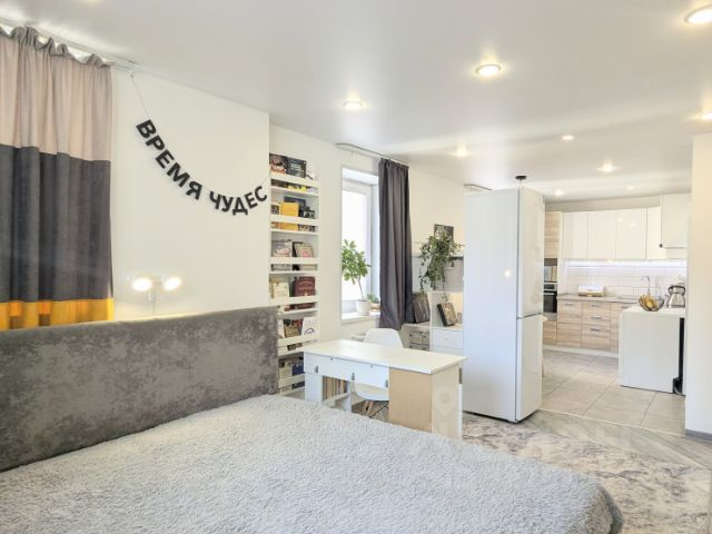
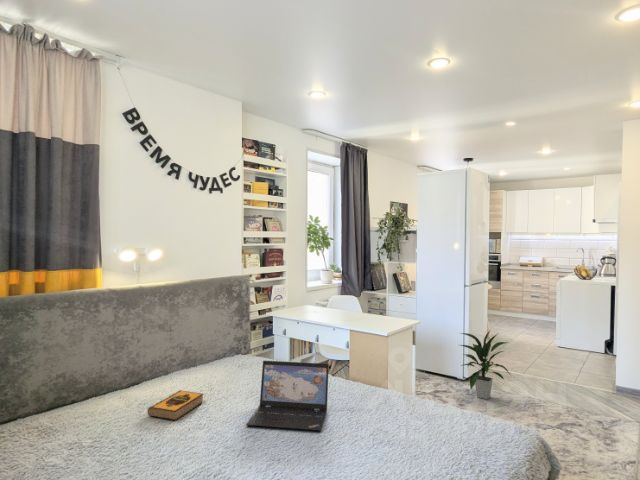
+ hardback book (176, 404)
+ indoor plant (482, 362)
+ laptop (289, 393)
